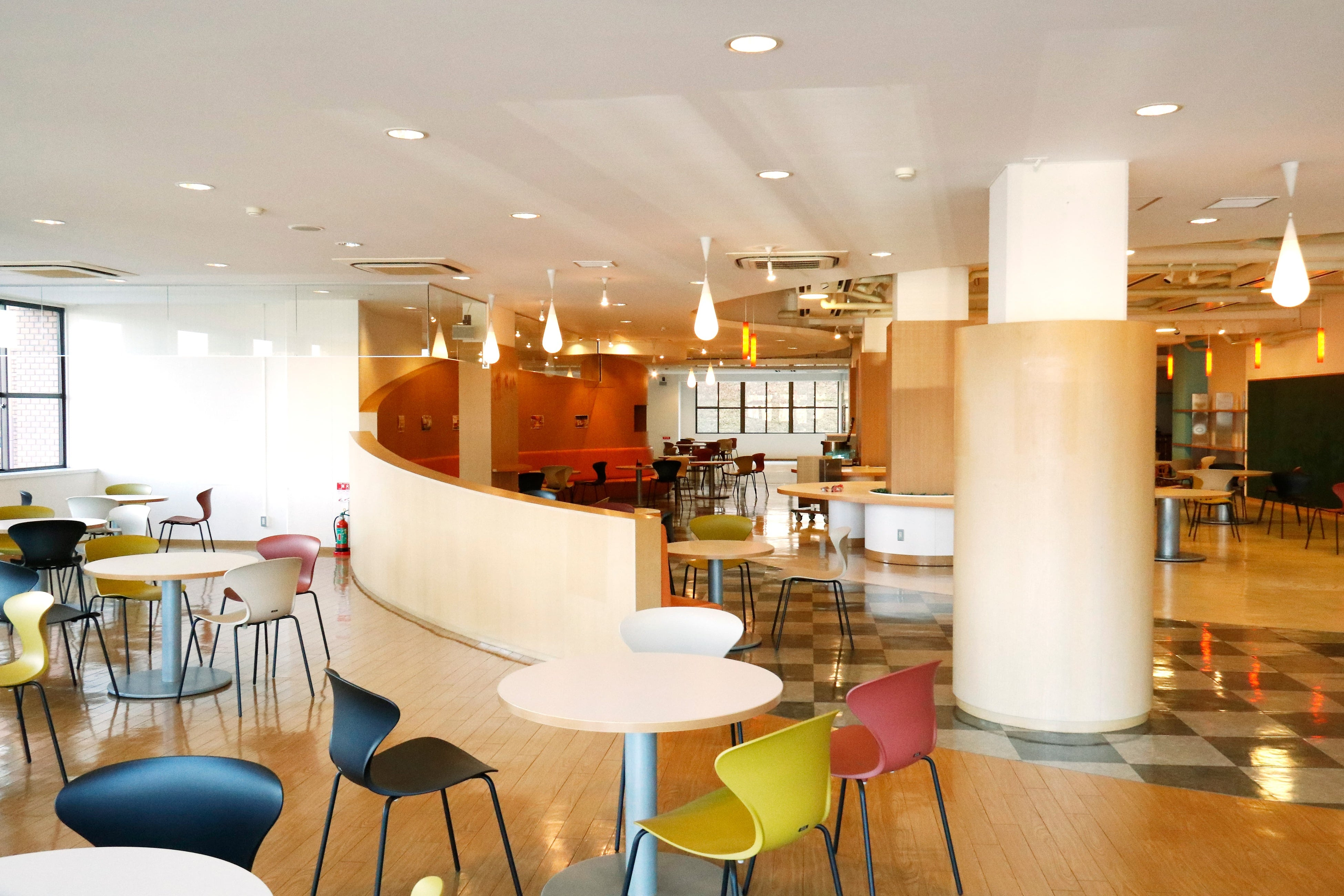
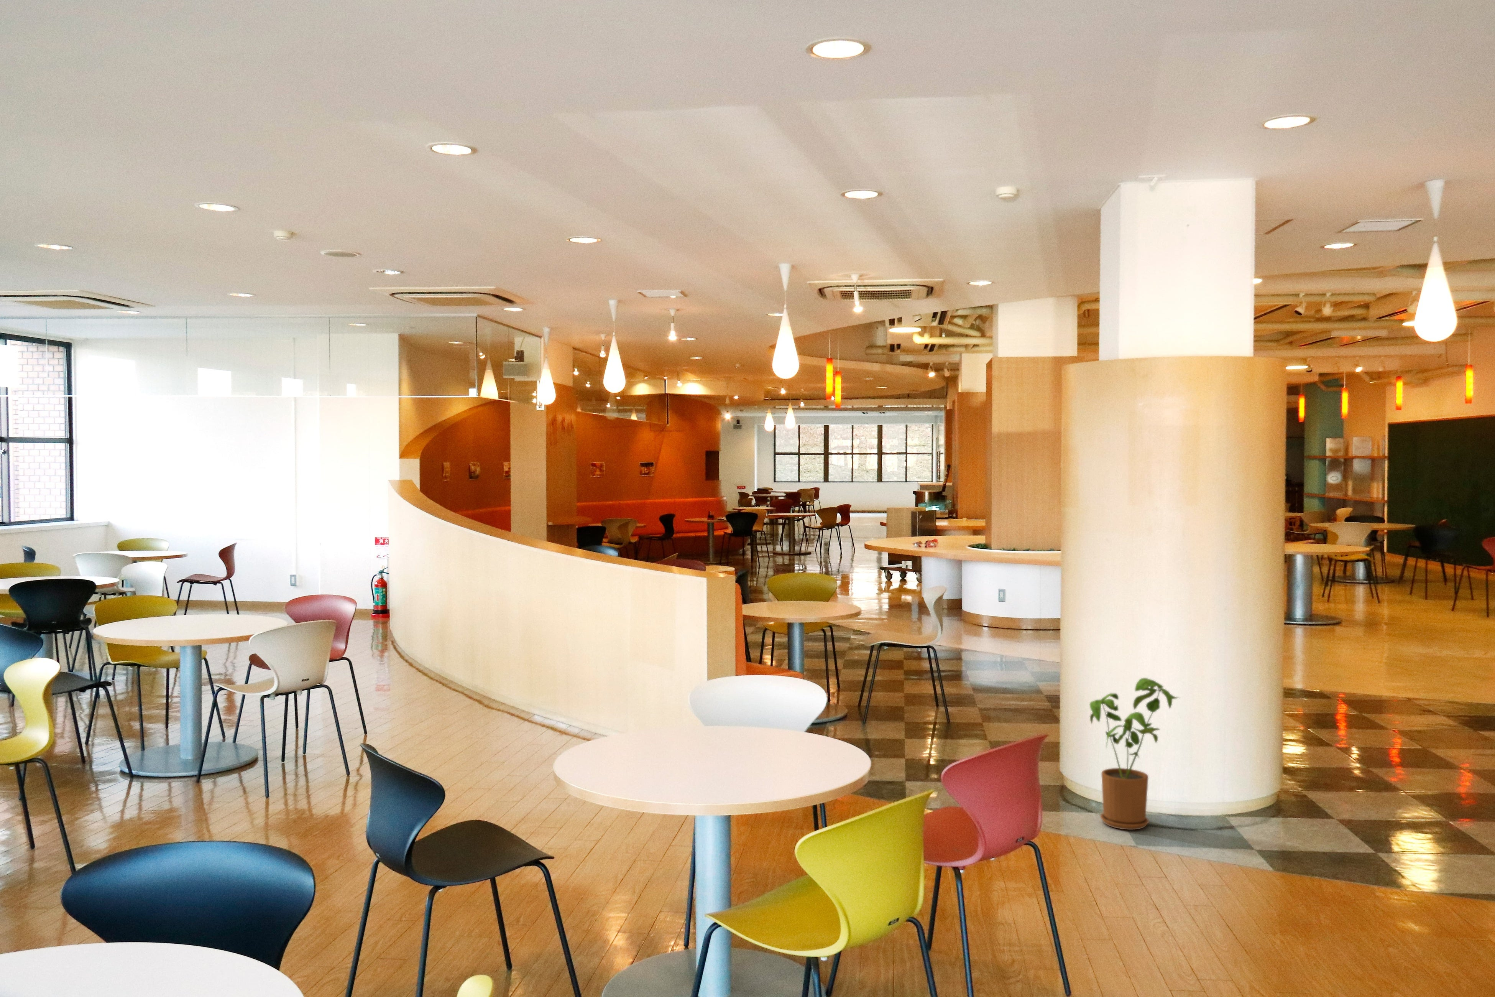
+ house plant (1128, 752)
